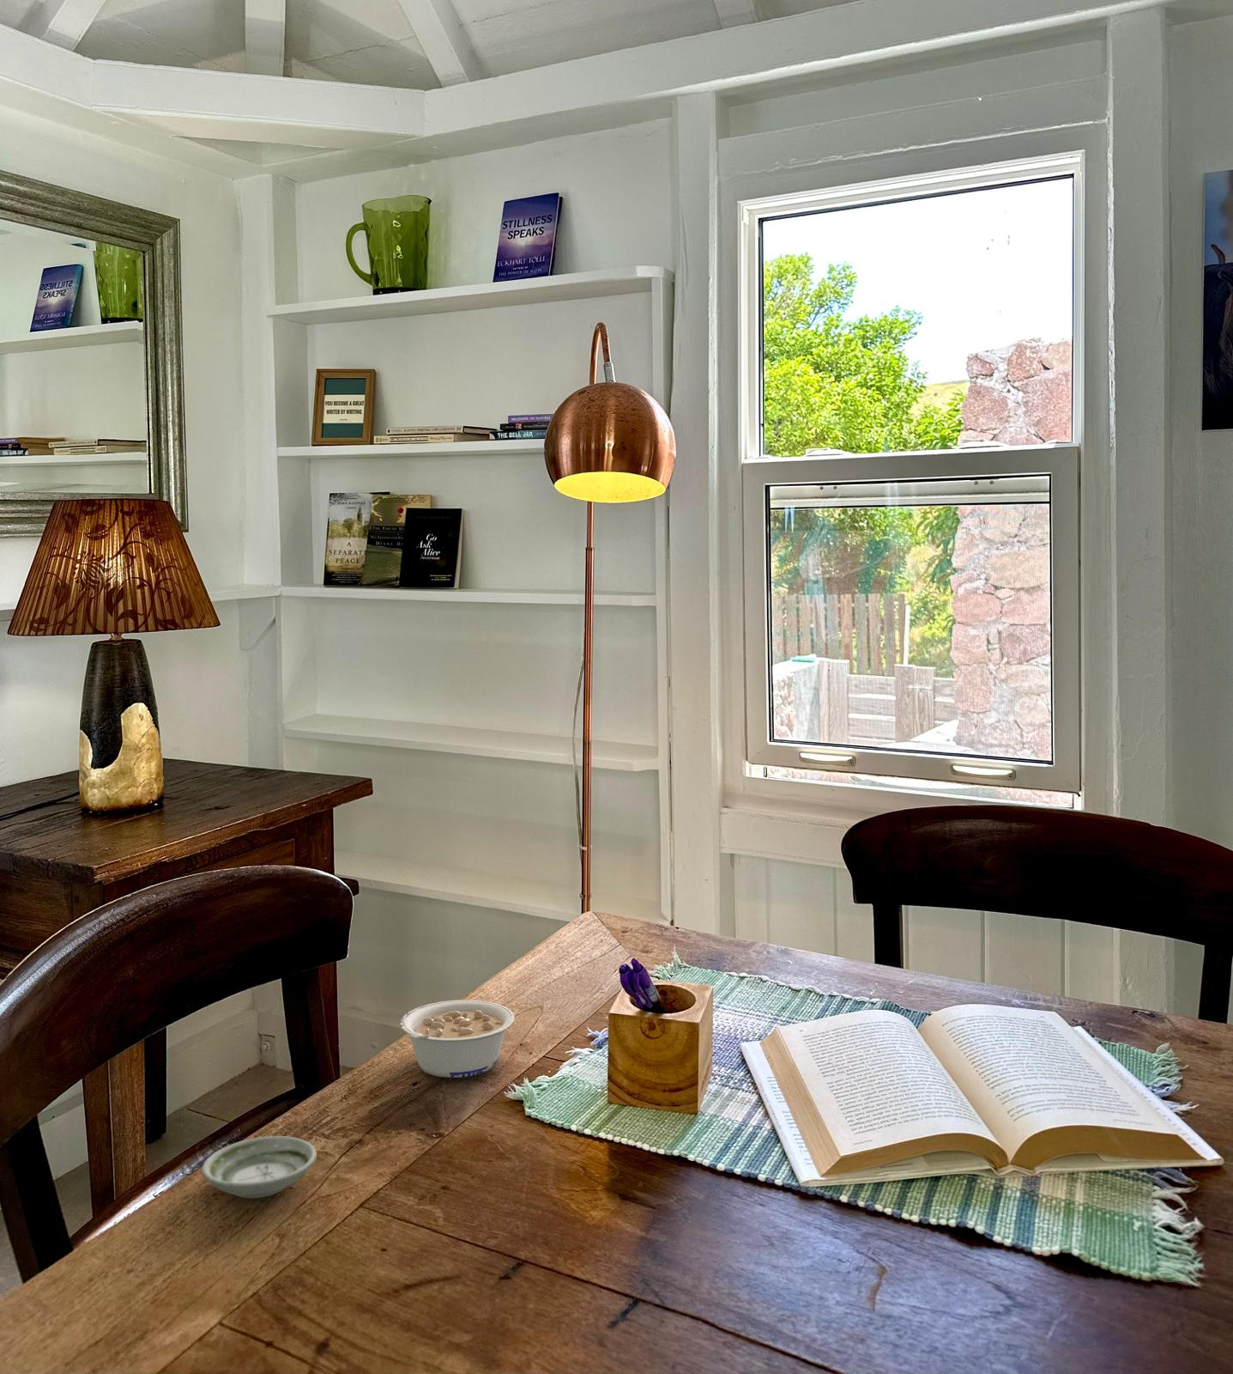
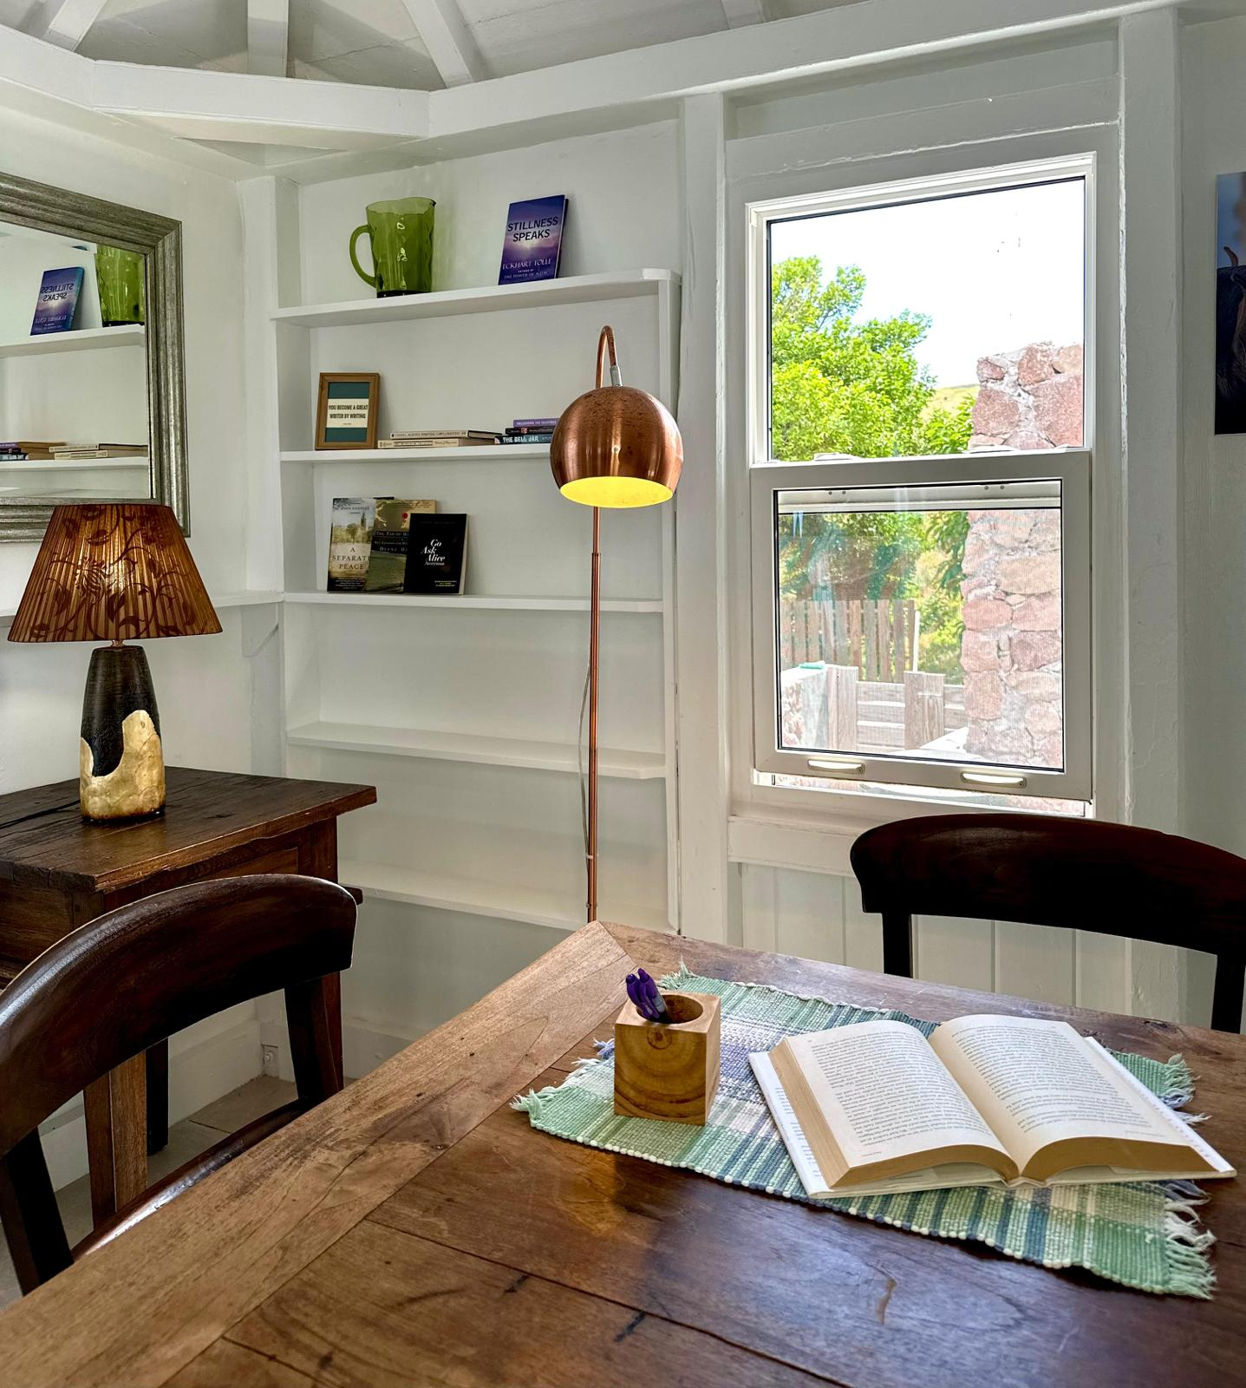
- legume (457, 1037)
- saucer (259, 1172)
